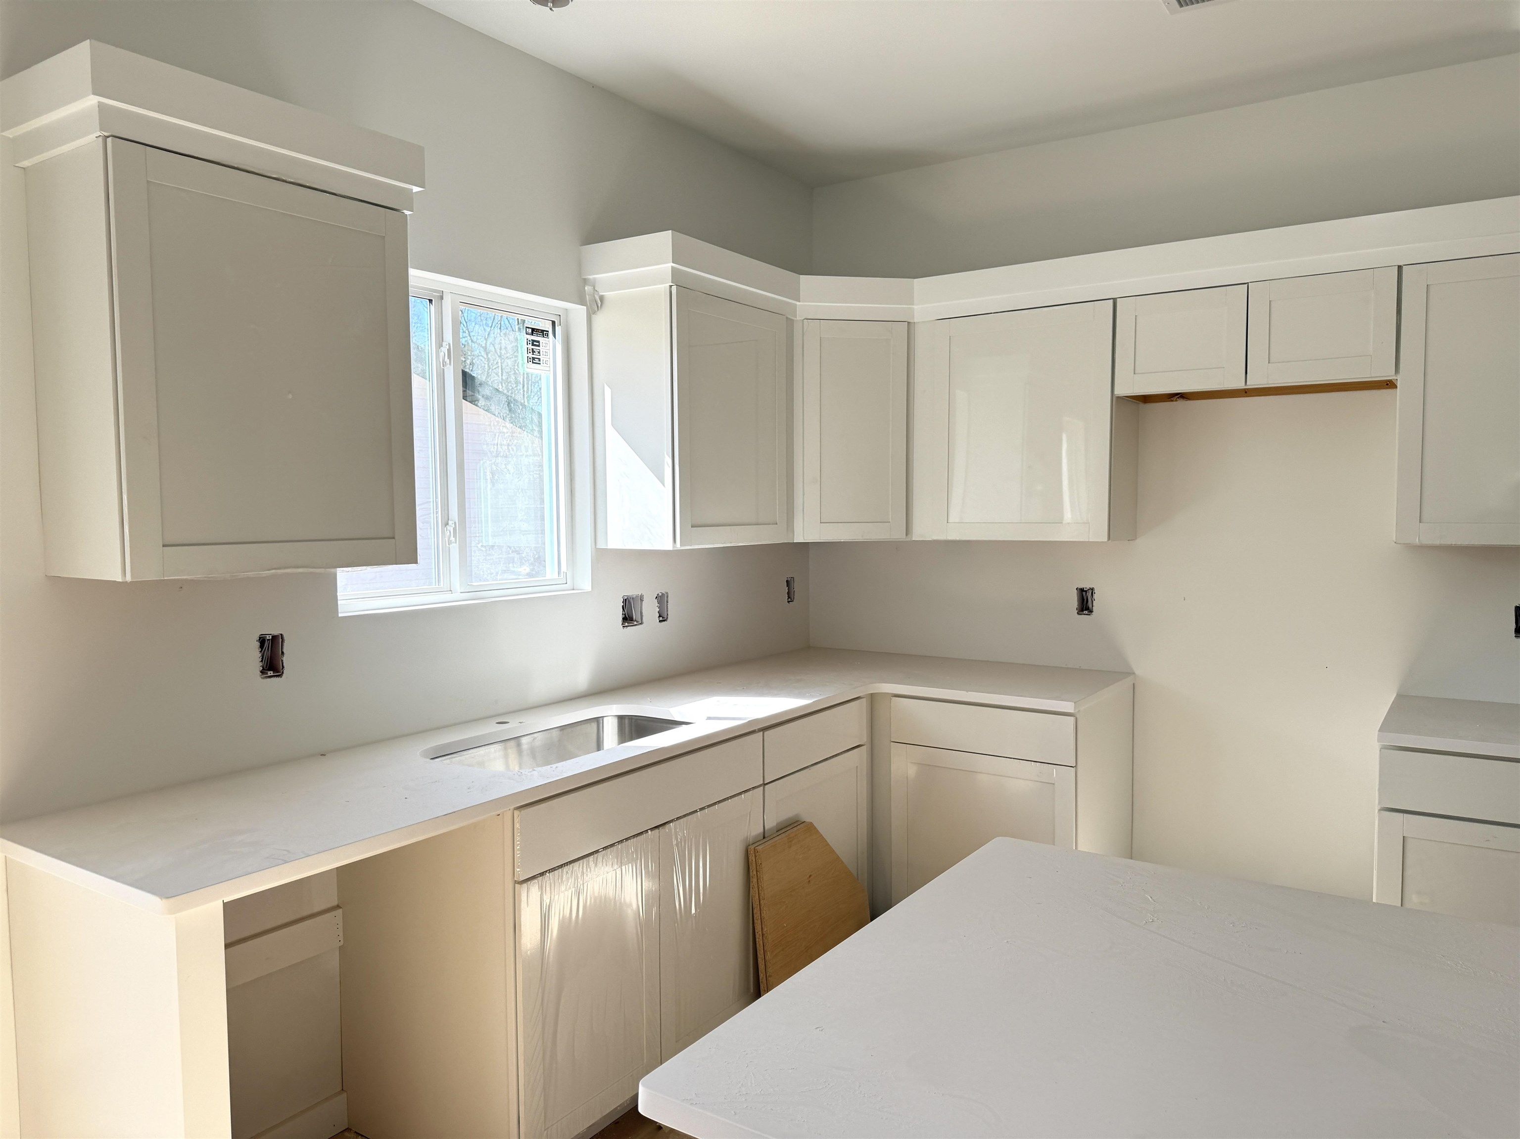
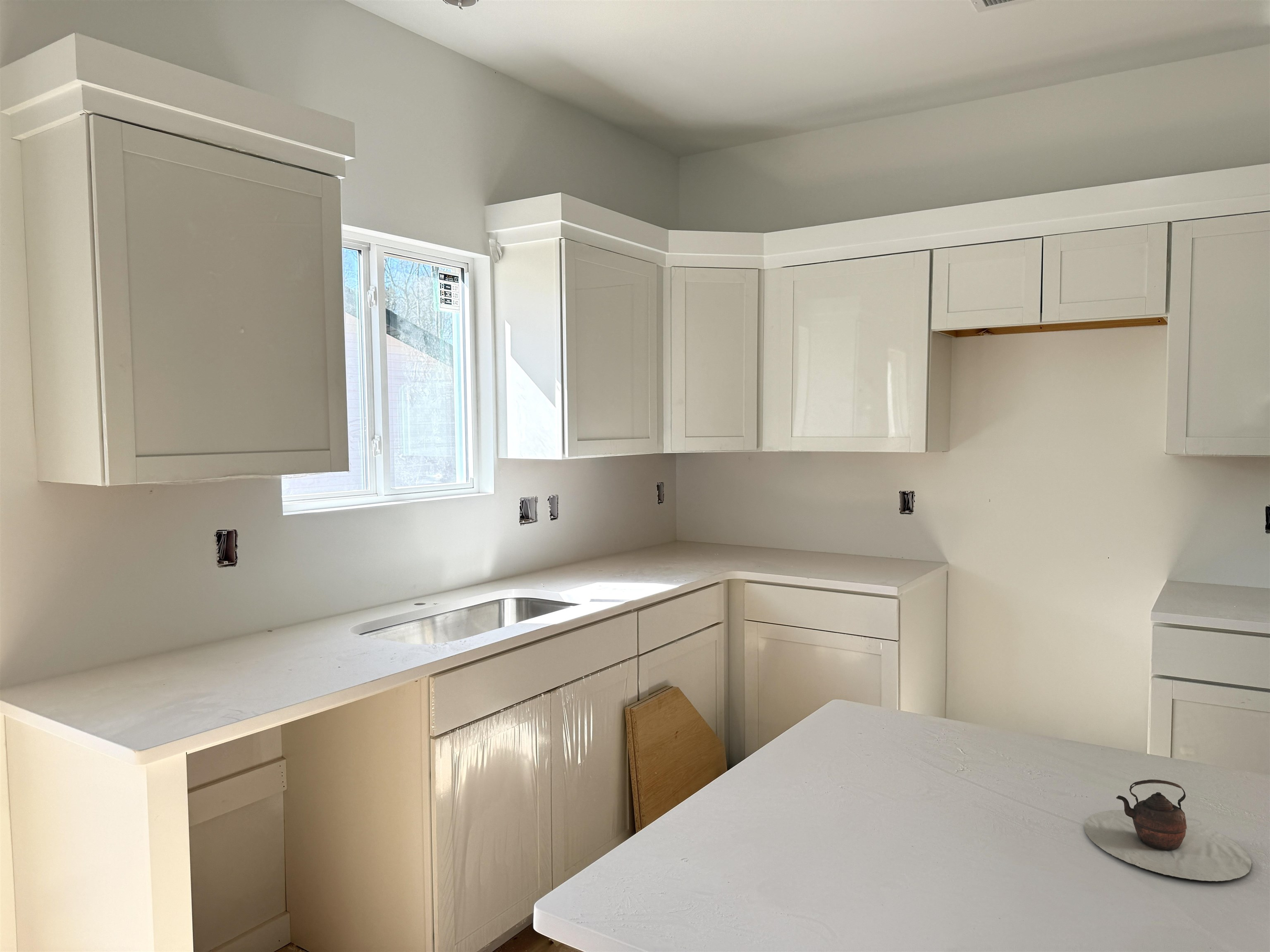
+ teapot (1165, 811)
